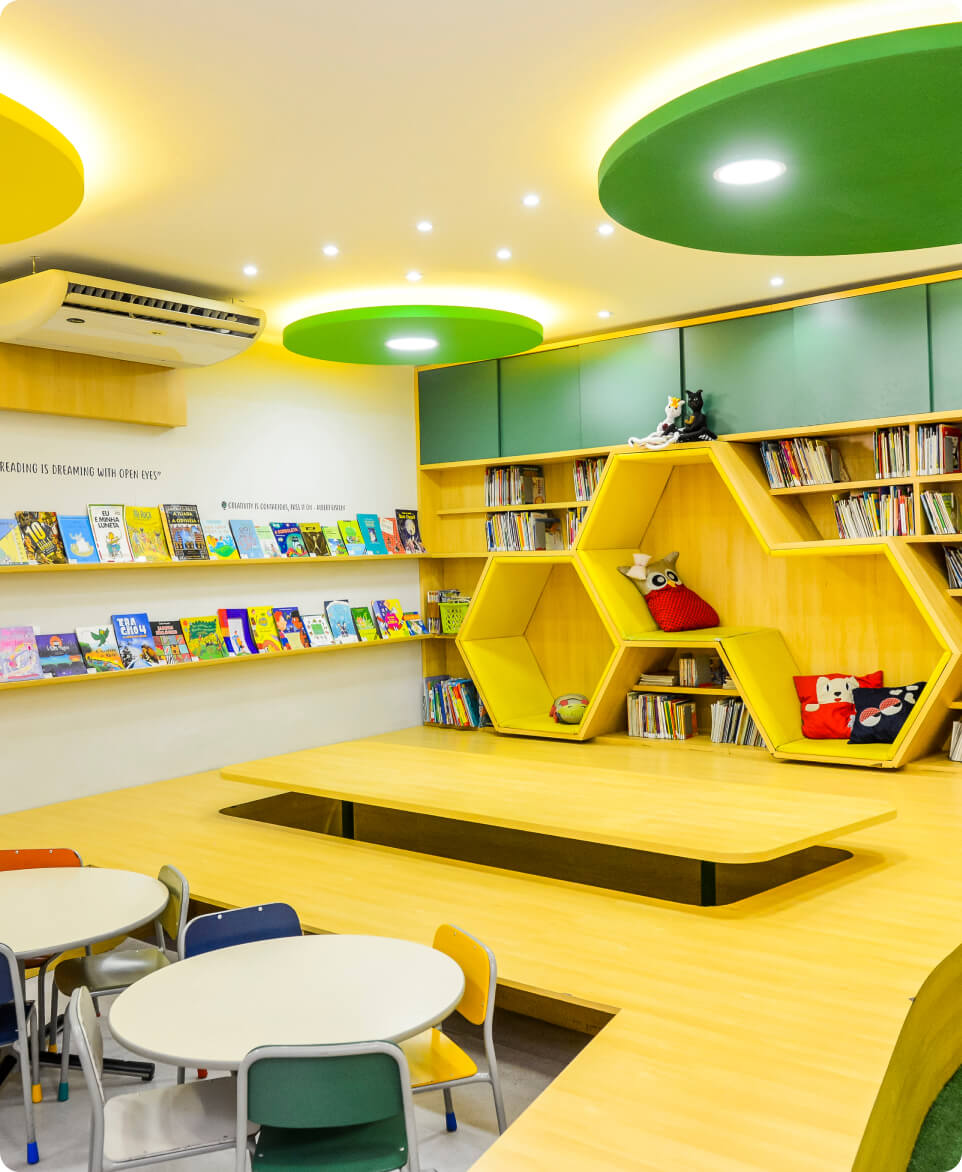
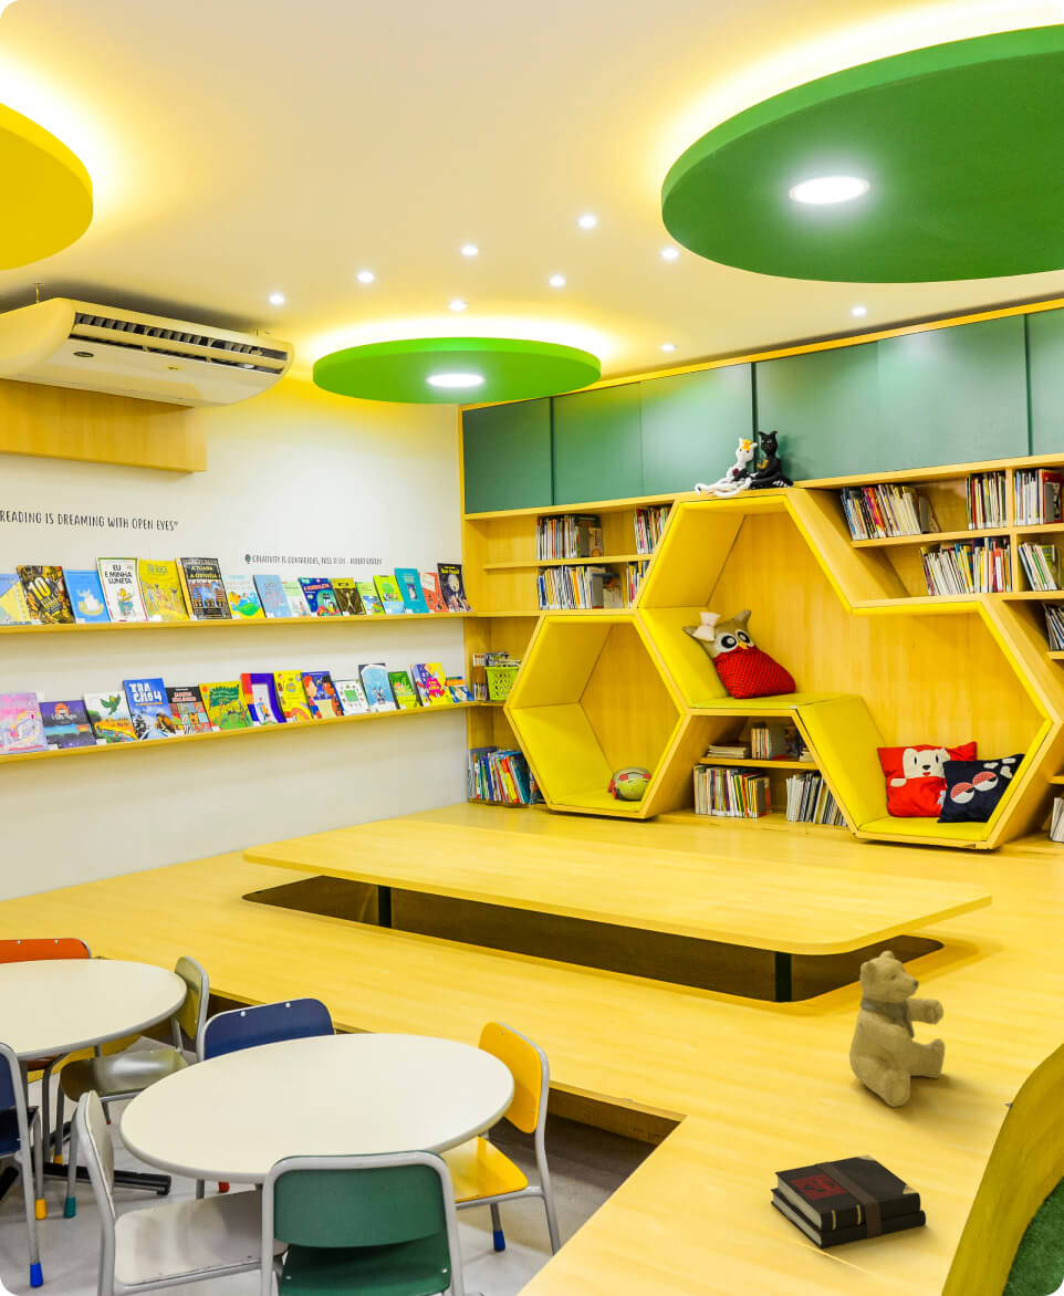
+ teddy bear (893, 1021)
+ book (846, 1198)
